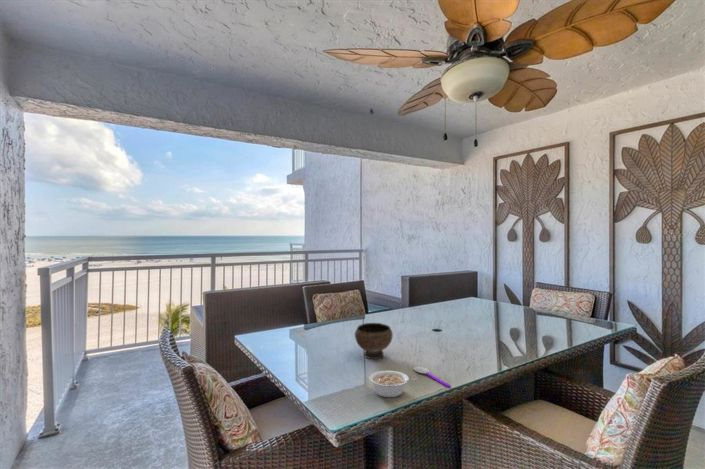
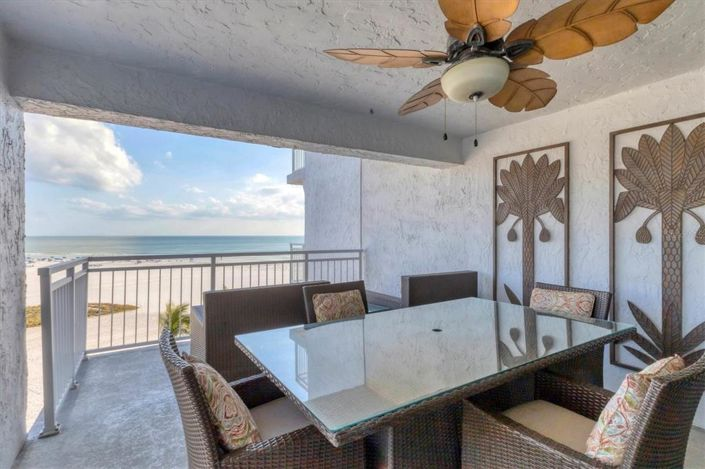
- legume (390, 383)
- bowl (373, 341)
- spoon (431, 375)
